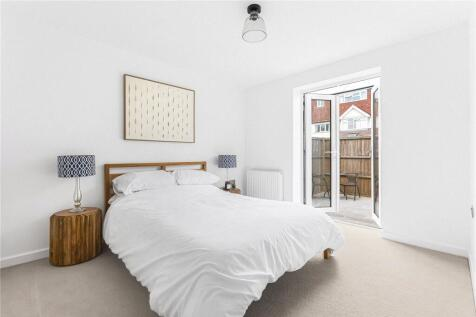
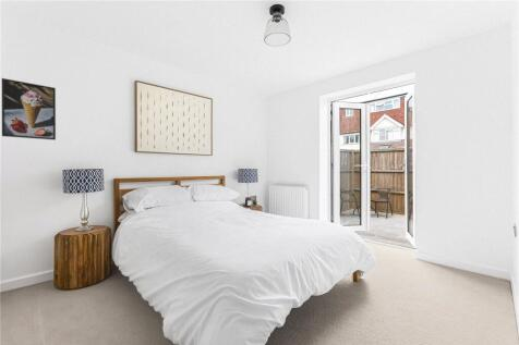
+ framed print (29, 110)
